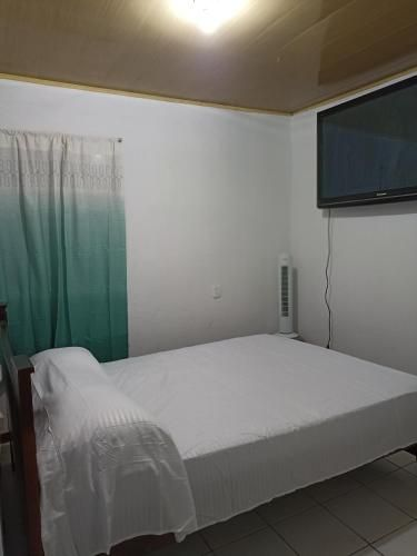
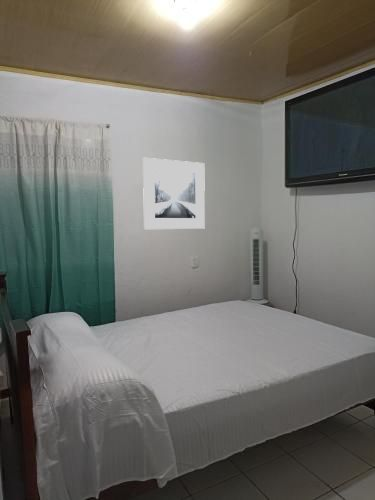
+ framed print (175, 194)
